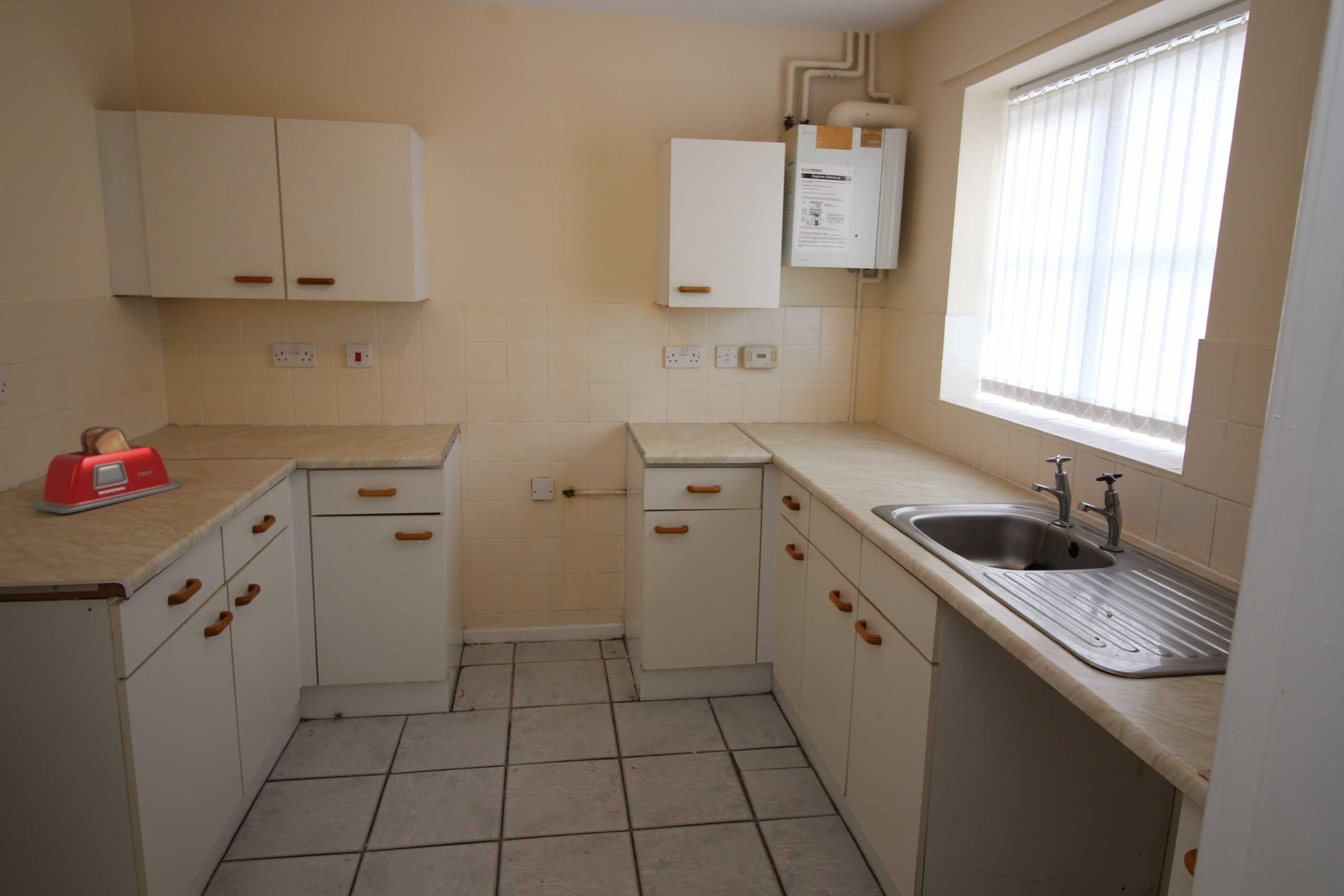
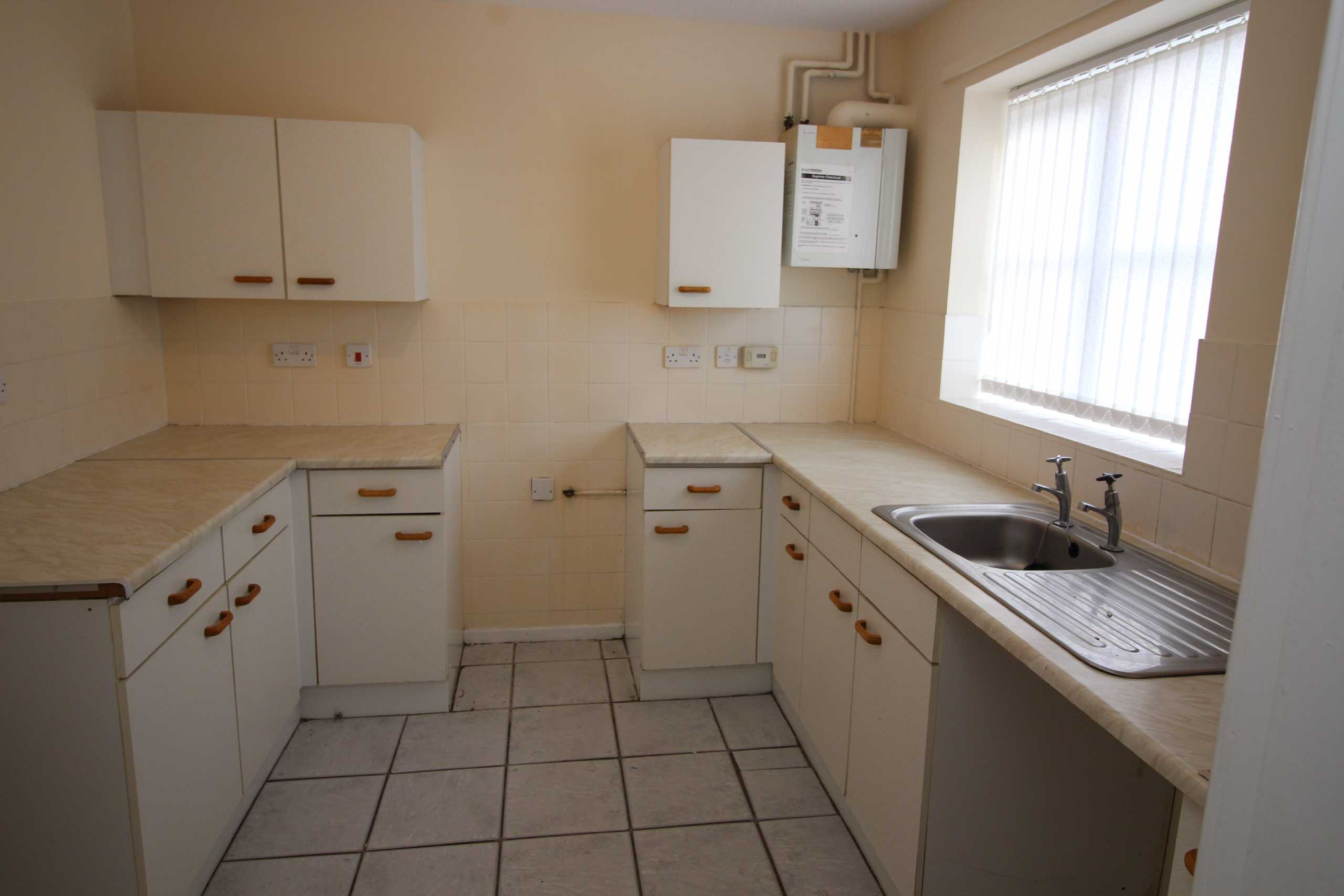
- toaster (107, 462)
